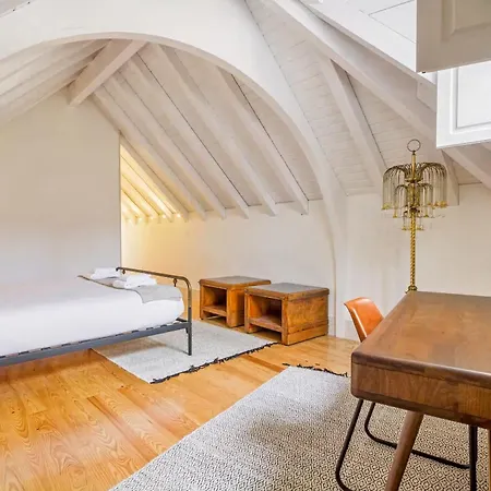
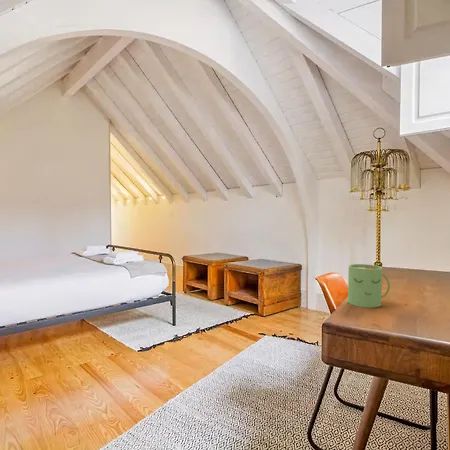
+ mug (368, 285)
